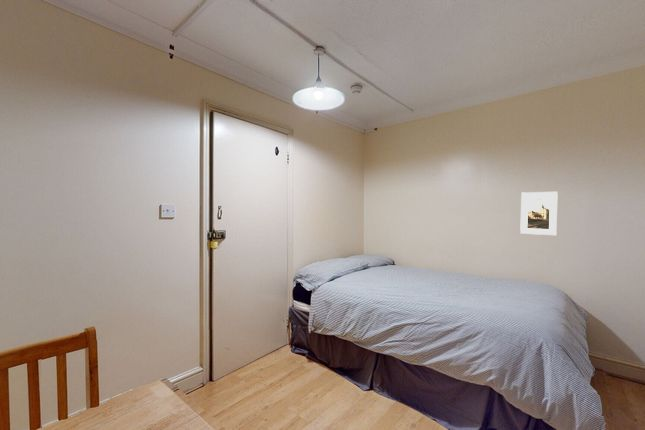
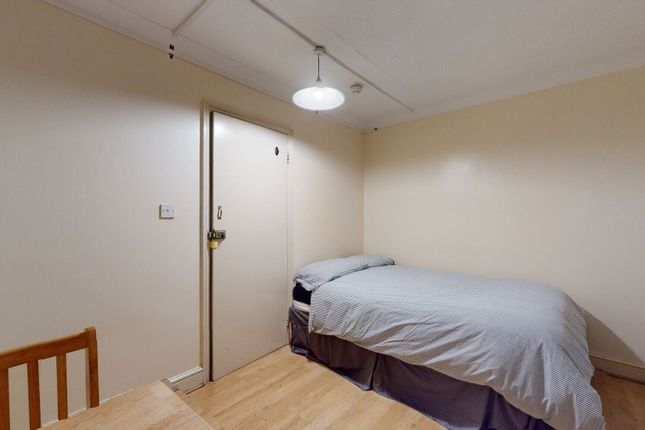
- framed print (538, 213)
